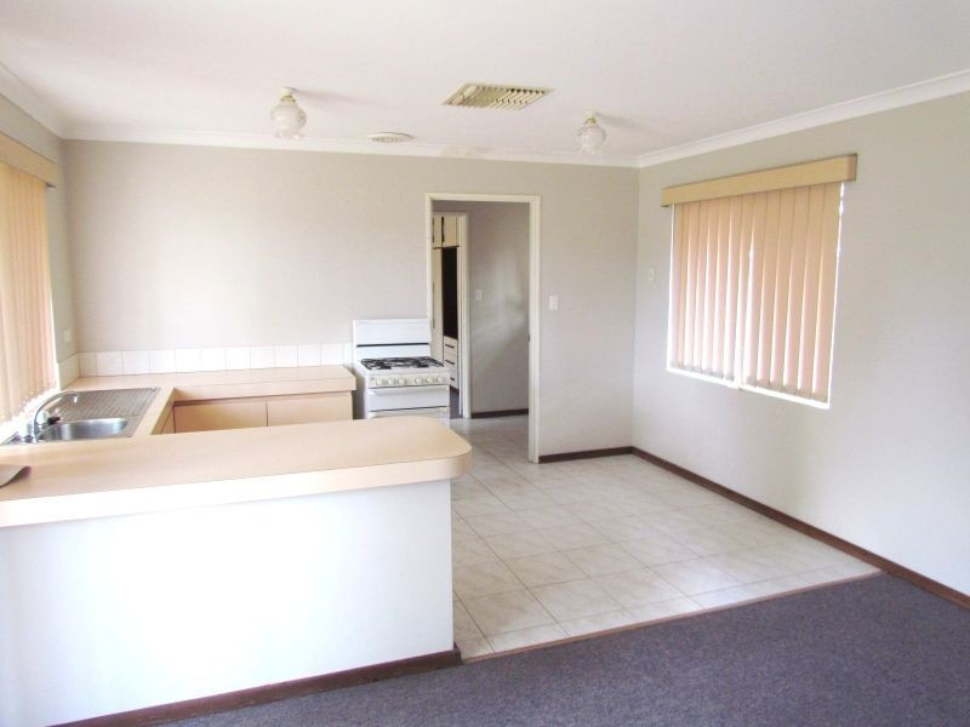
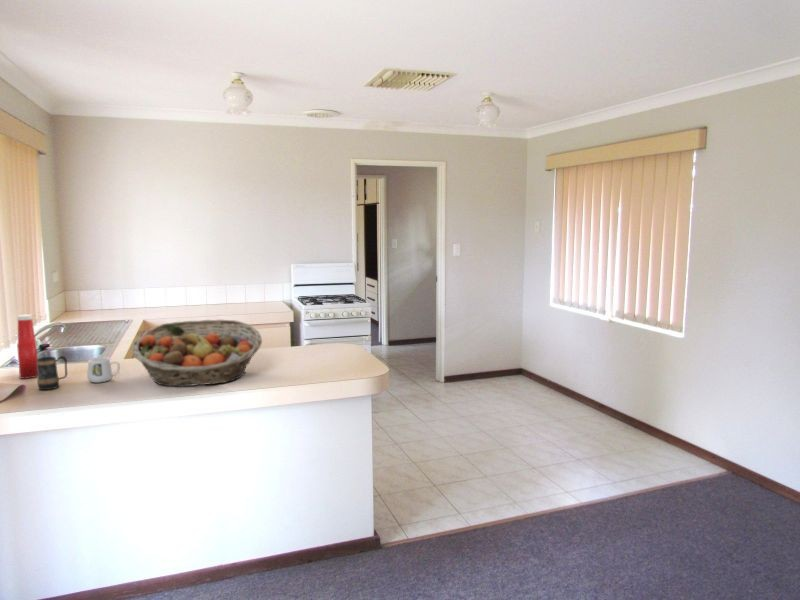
+ mug (52, 372)
+ soap bottle (27, 345)
+ fruit basket (199, 351)
+ mug (103, 369)
